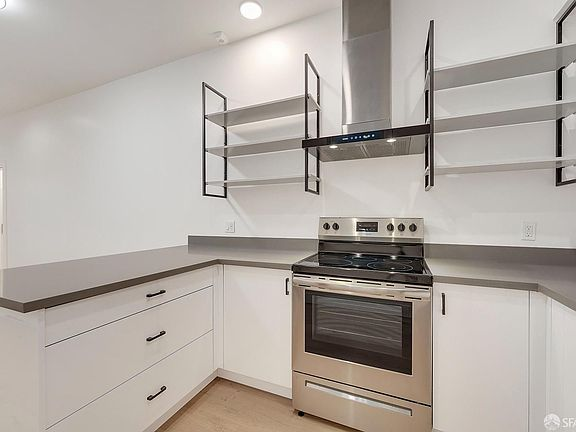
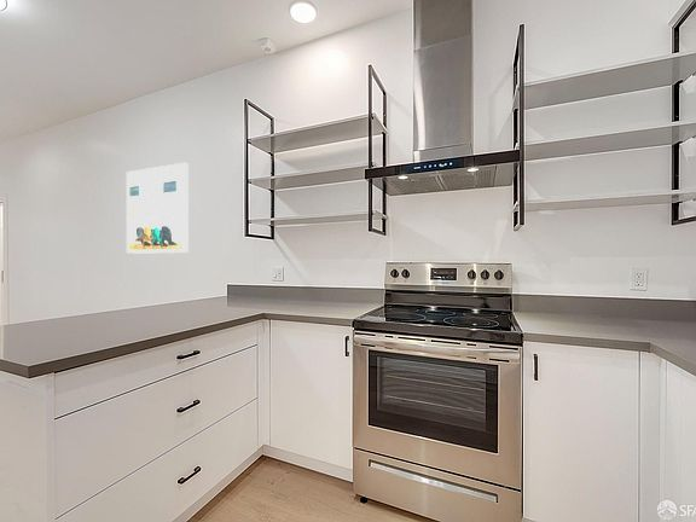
+ wall art (156, 210)
